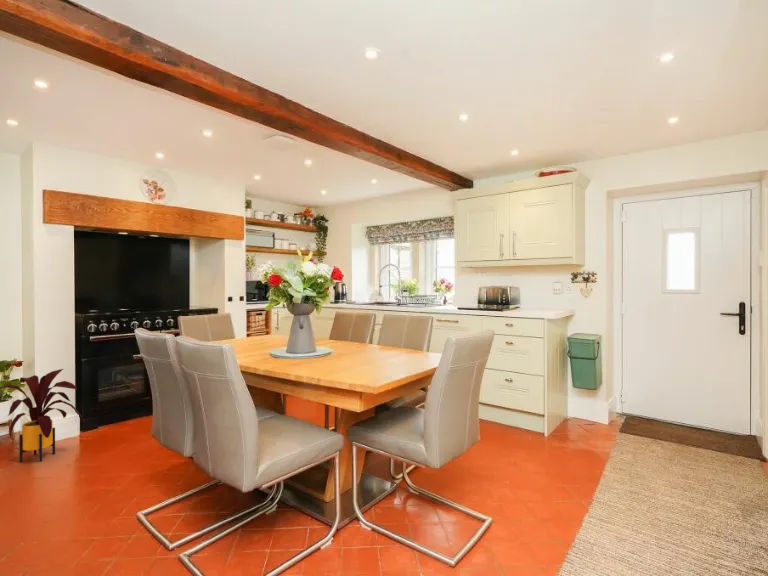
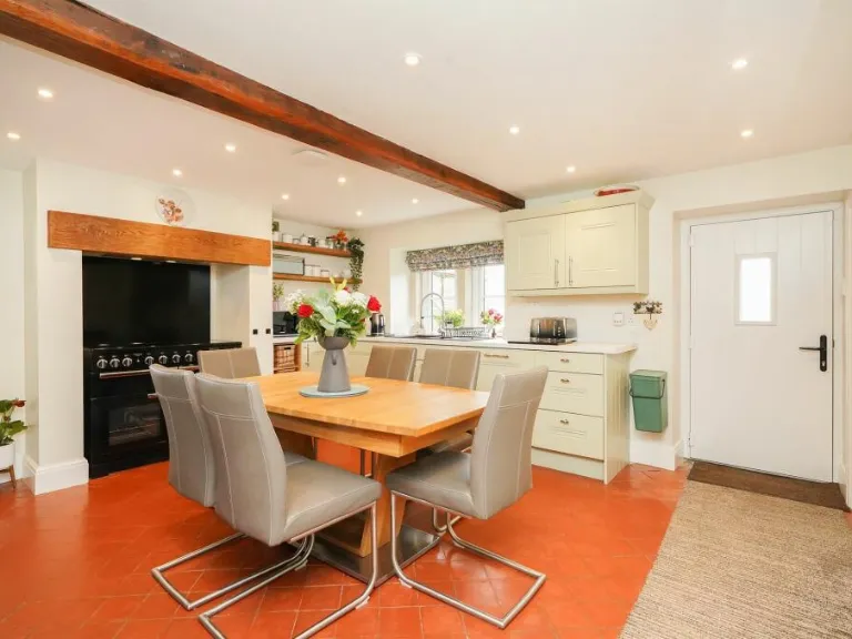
- house plant (34, 415)
